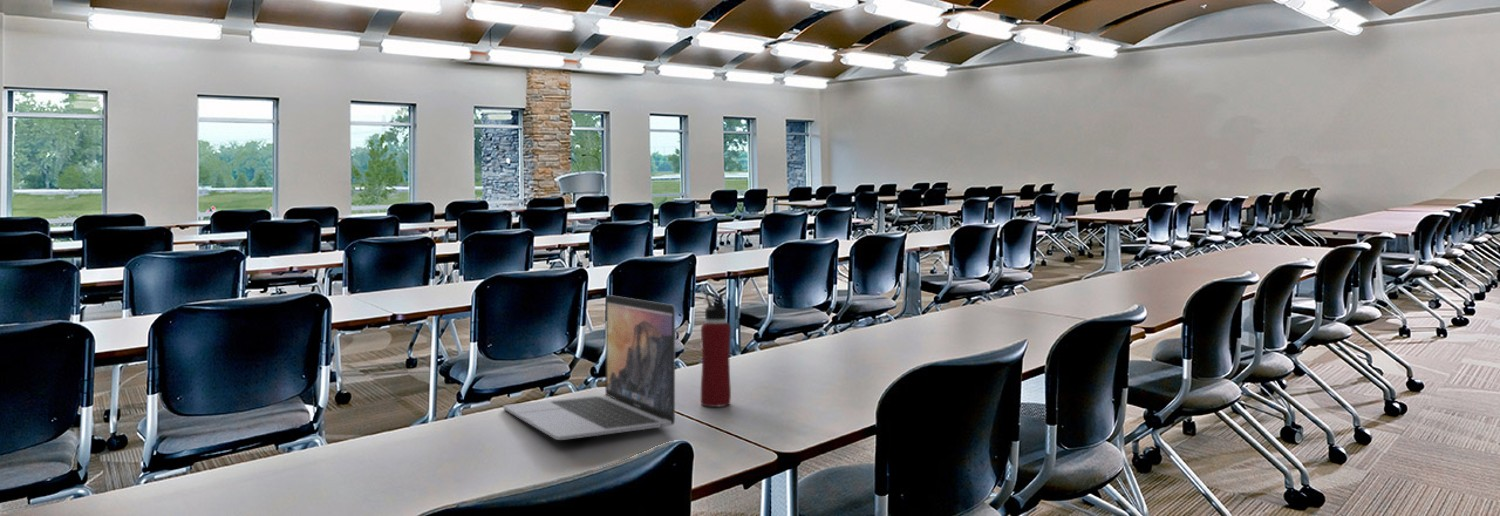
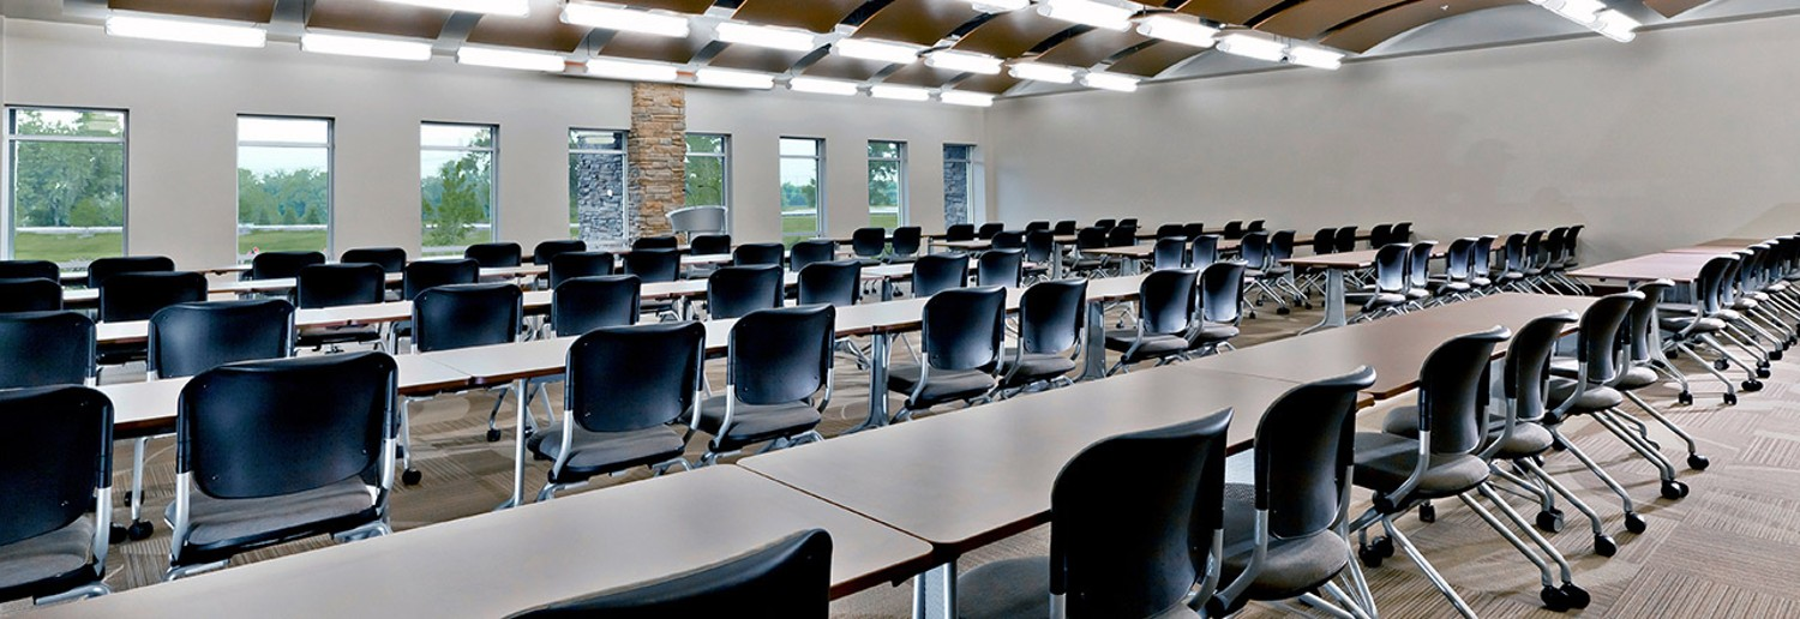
- laptop (606, 360)
- water bottle (715, 348)
